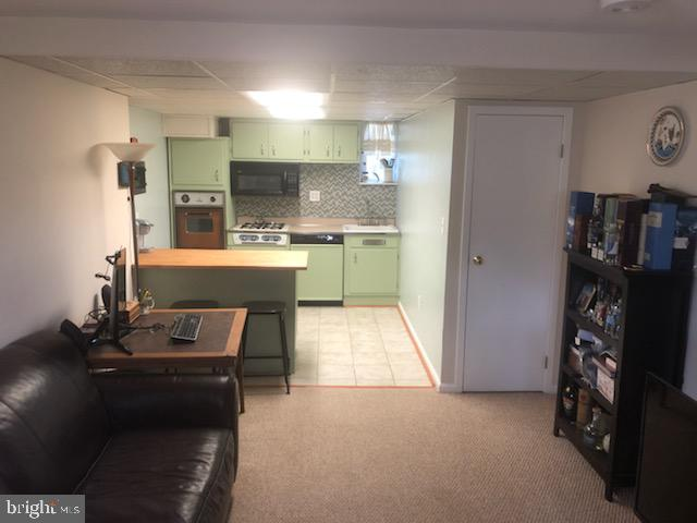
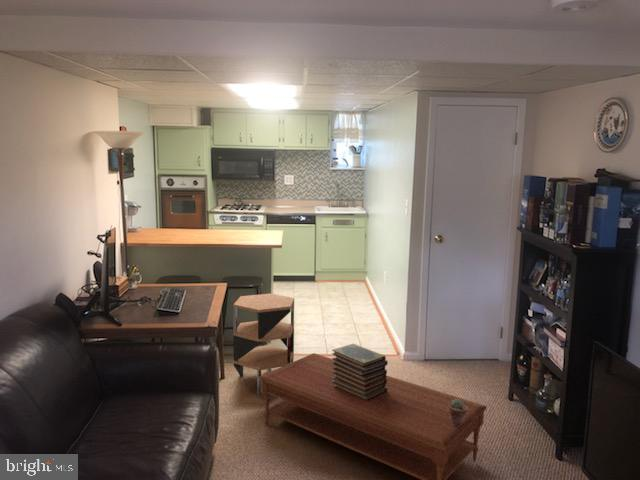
+ book stack (358, 370)
+ coffee table (365, 416)
+ potted succulent (457, 411)
+ side table (264, 340)
